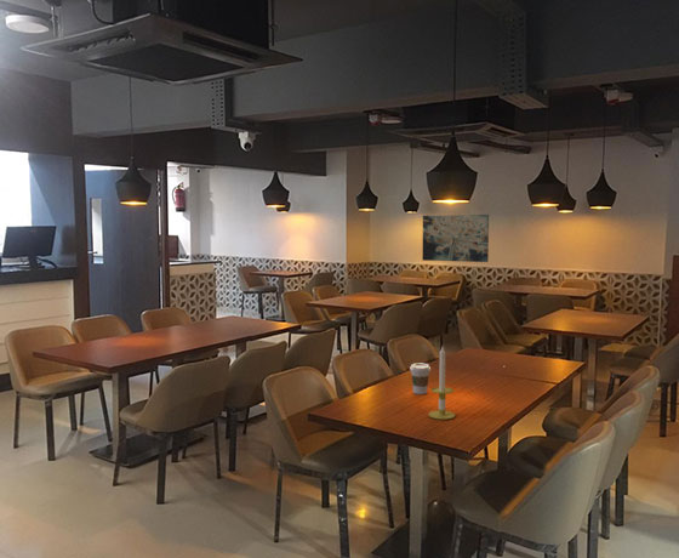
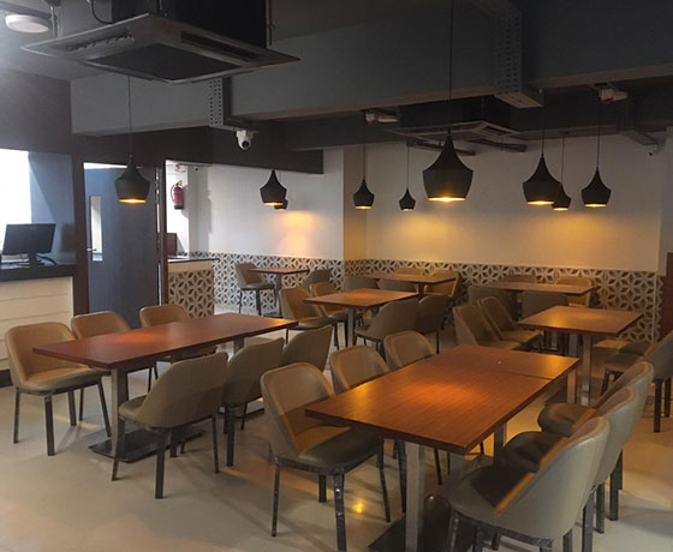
- candle (441, 380)
- coffee cup (420, 378)
- wall art (453, 238)
